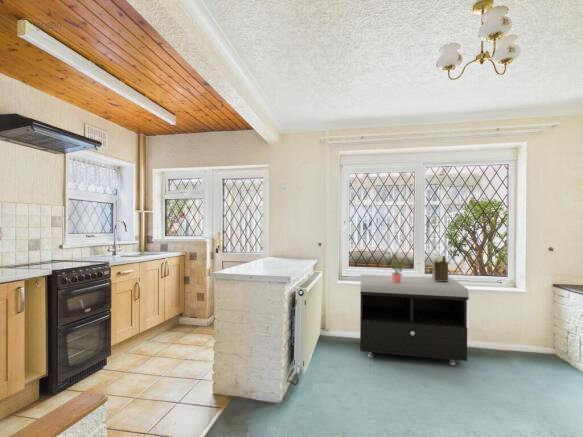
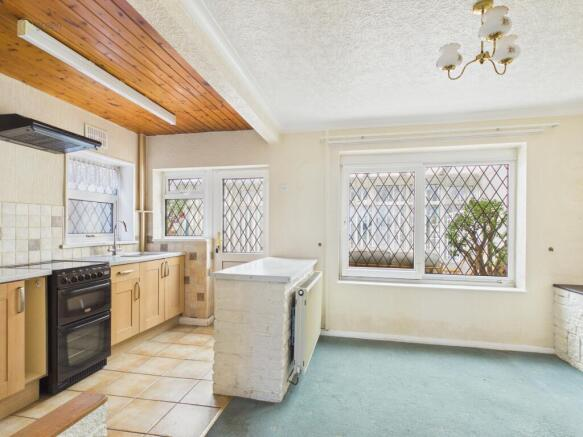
- decorative box (440, 267)
- storage bench (408, 316)
- potted plant (400, 269)
